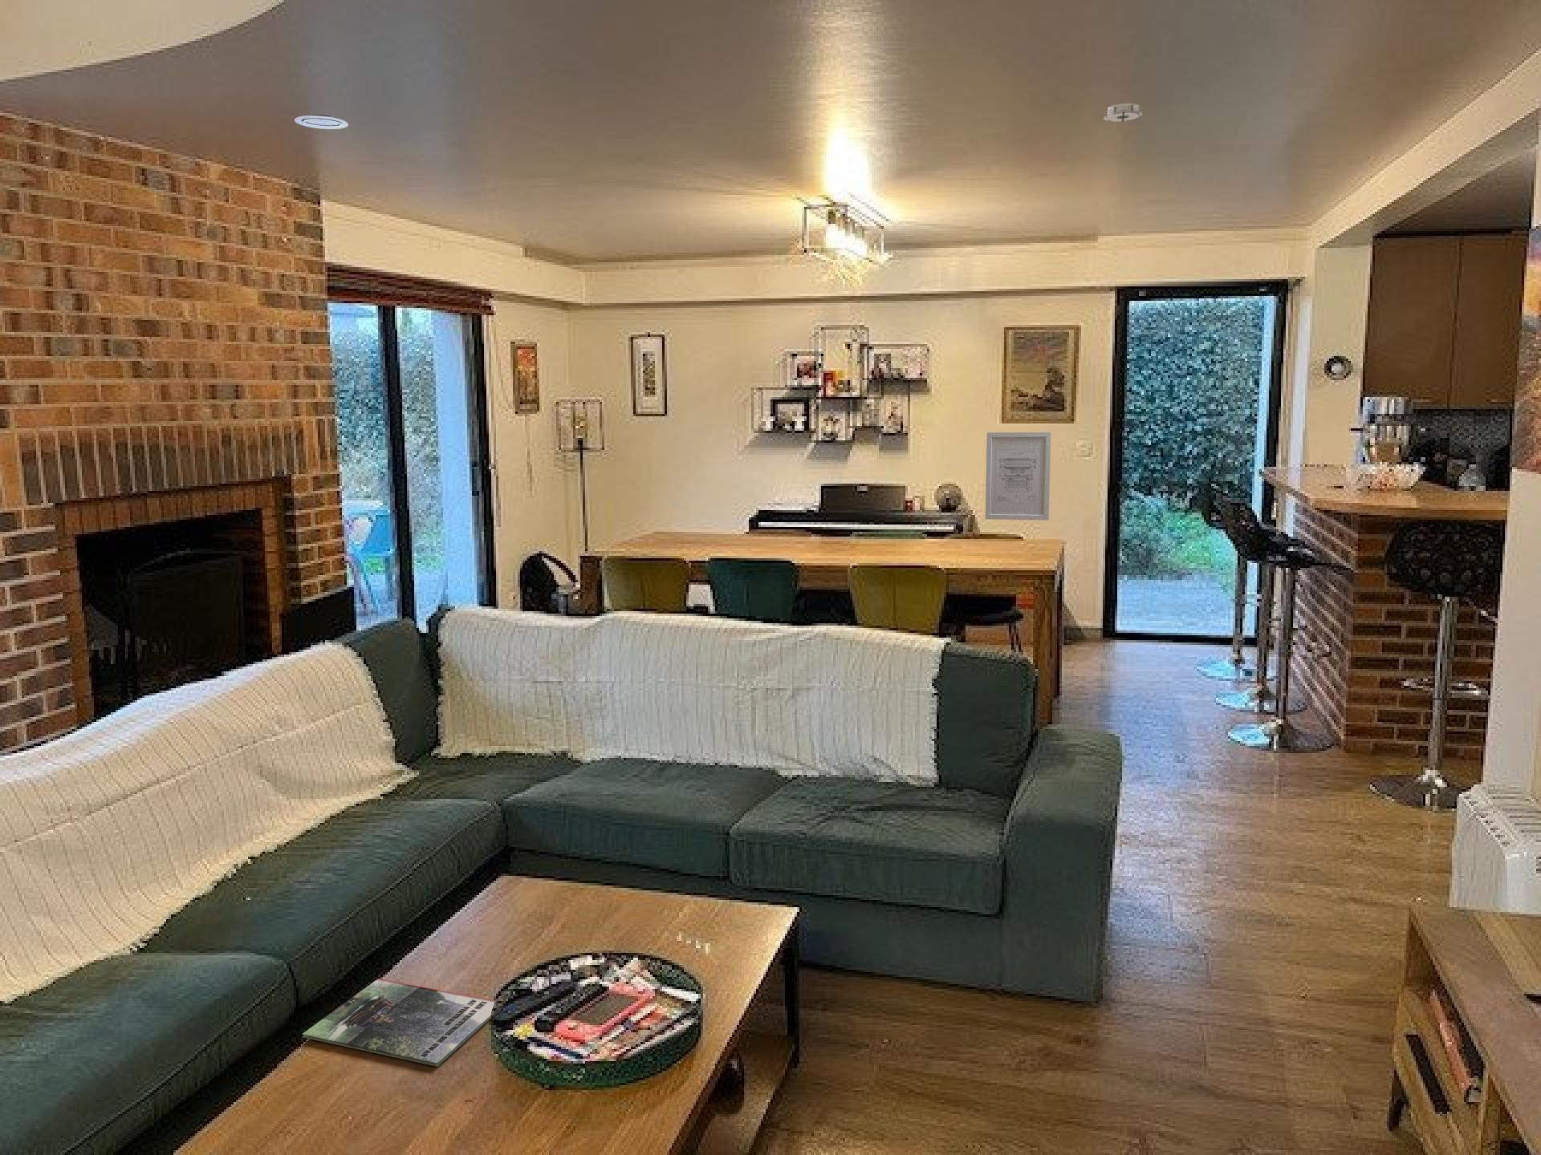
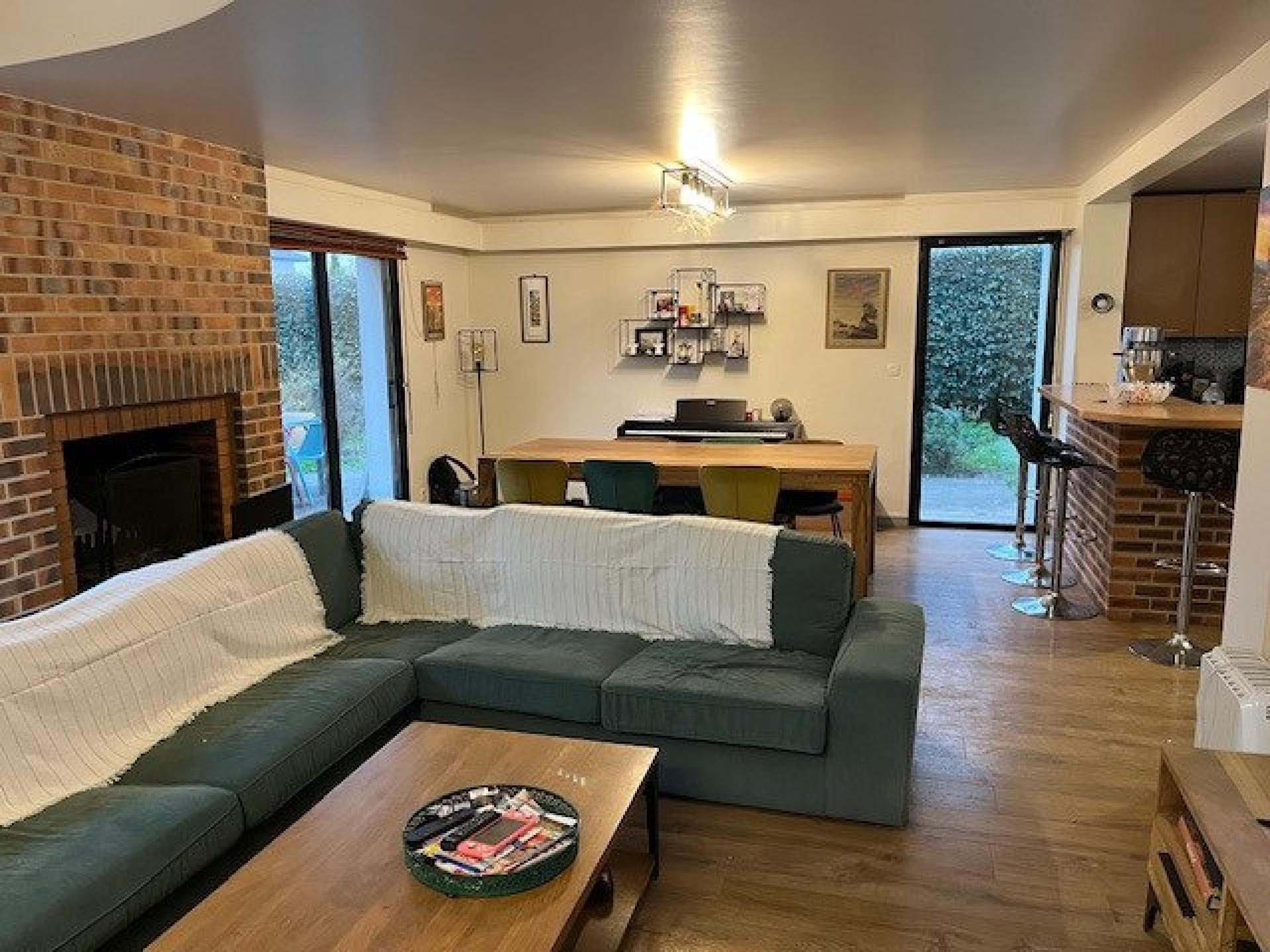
- magazine (405, 1019)
- smoke detector (1121, 113)
- recessed light (322, 119)
- wall art (1018, 476)
